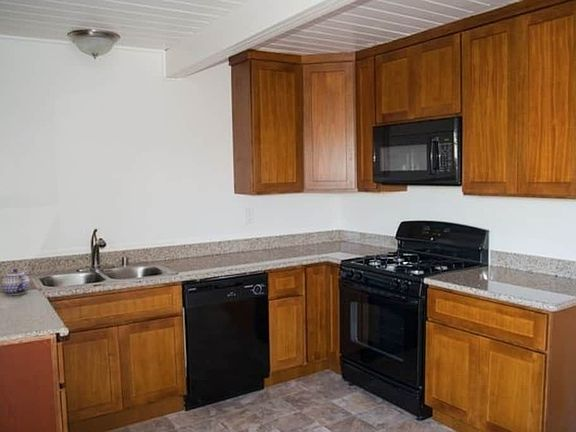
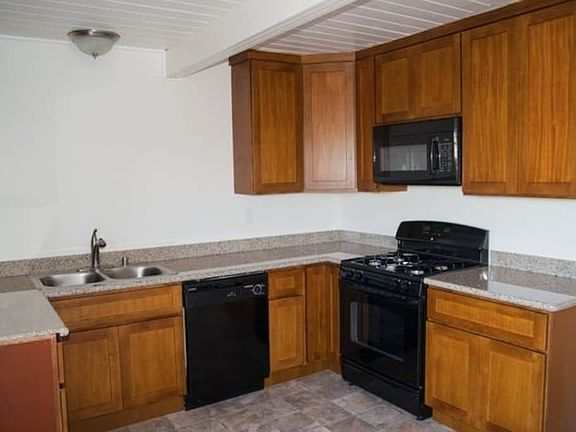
- teapot (15, 281)
